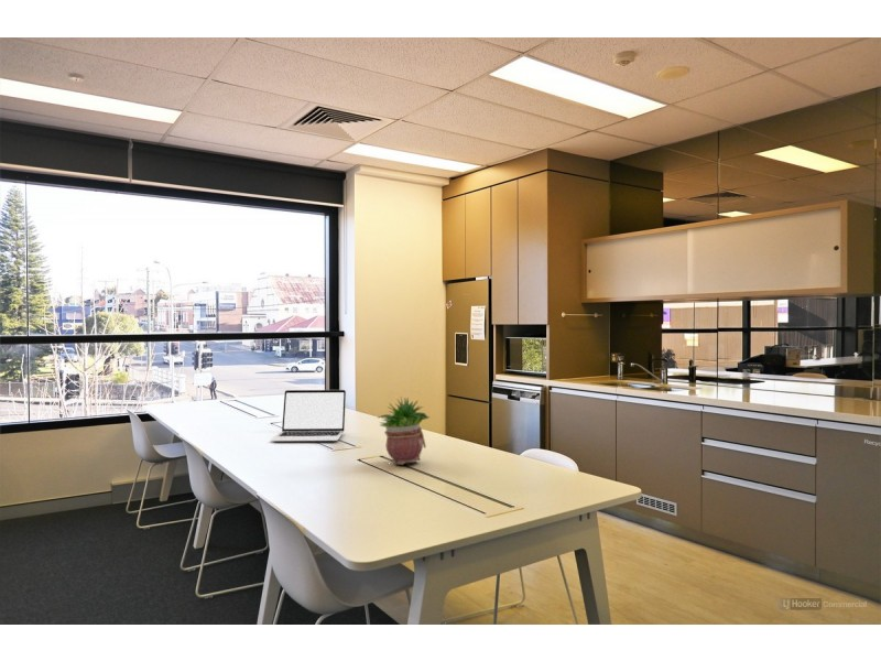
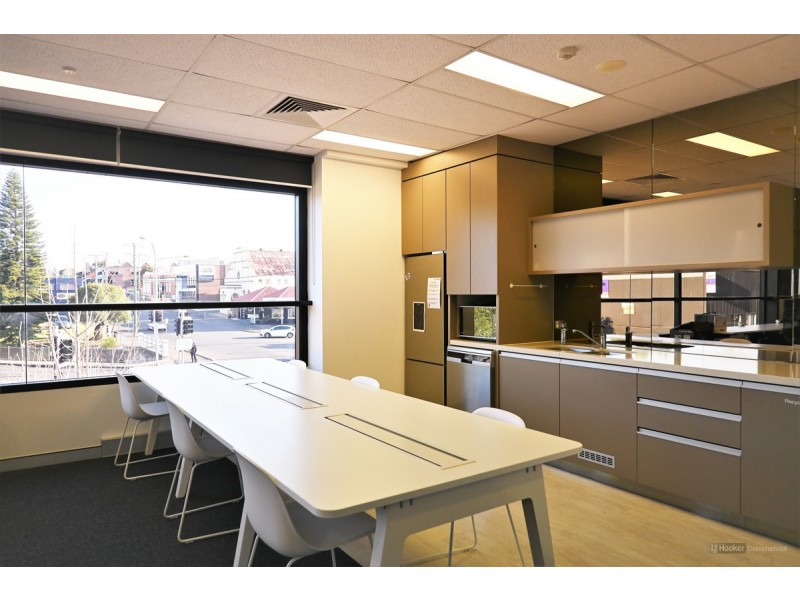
- potted plant (402, 430)
- laptop (309, 414)
